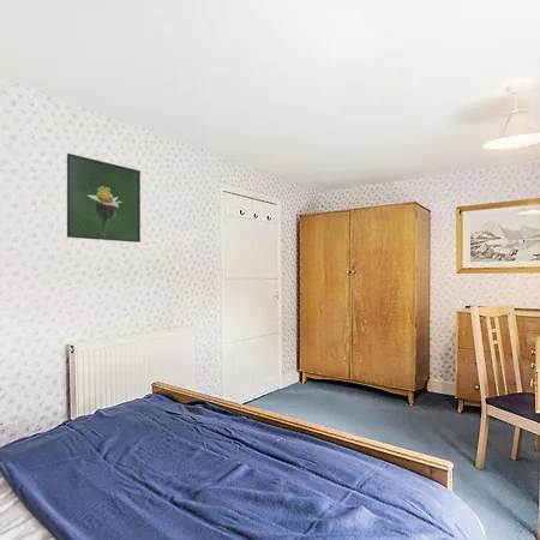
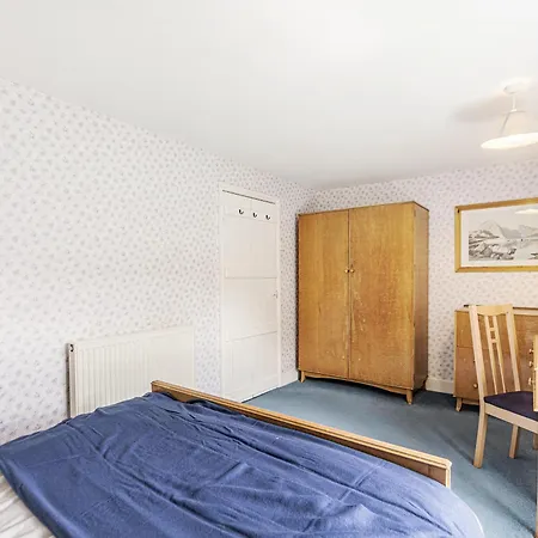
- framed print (106, 200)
